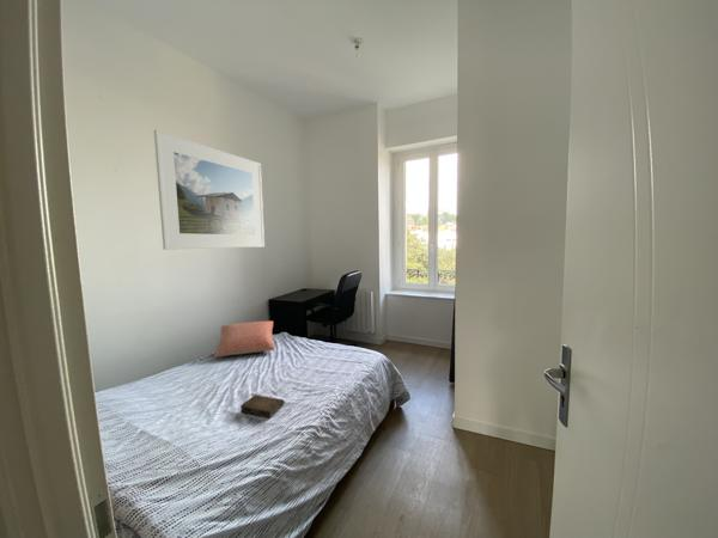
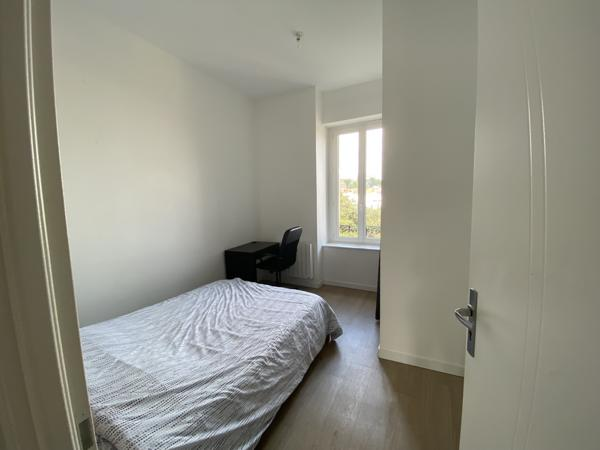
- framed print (219, 198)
- pillow (247, 337)
- book (262, 404)
